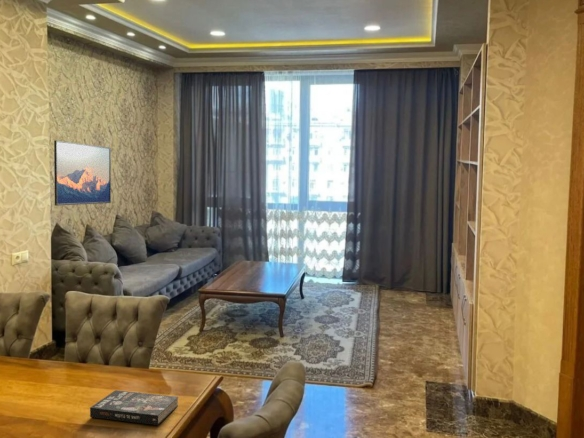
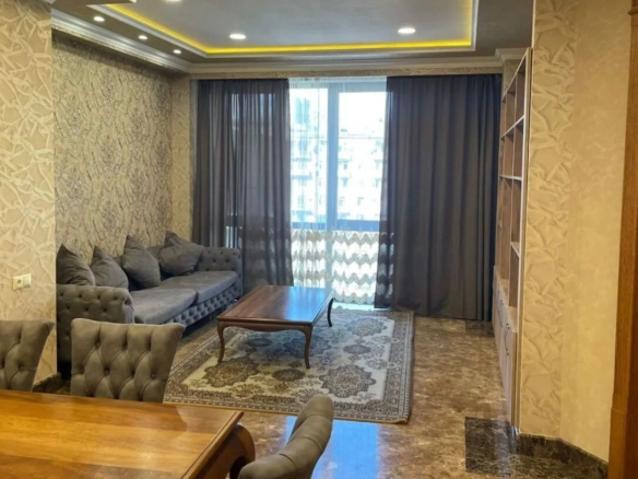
- book (135, 406)
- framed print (84, 174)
